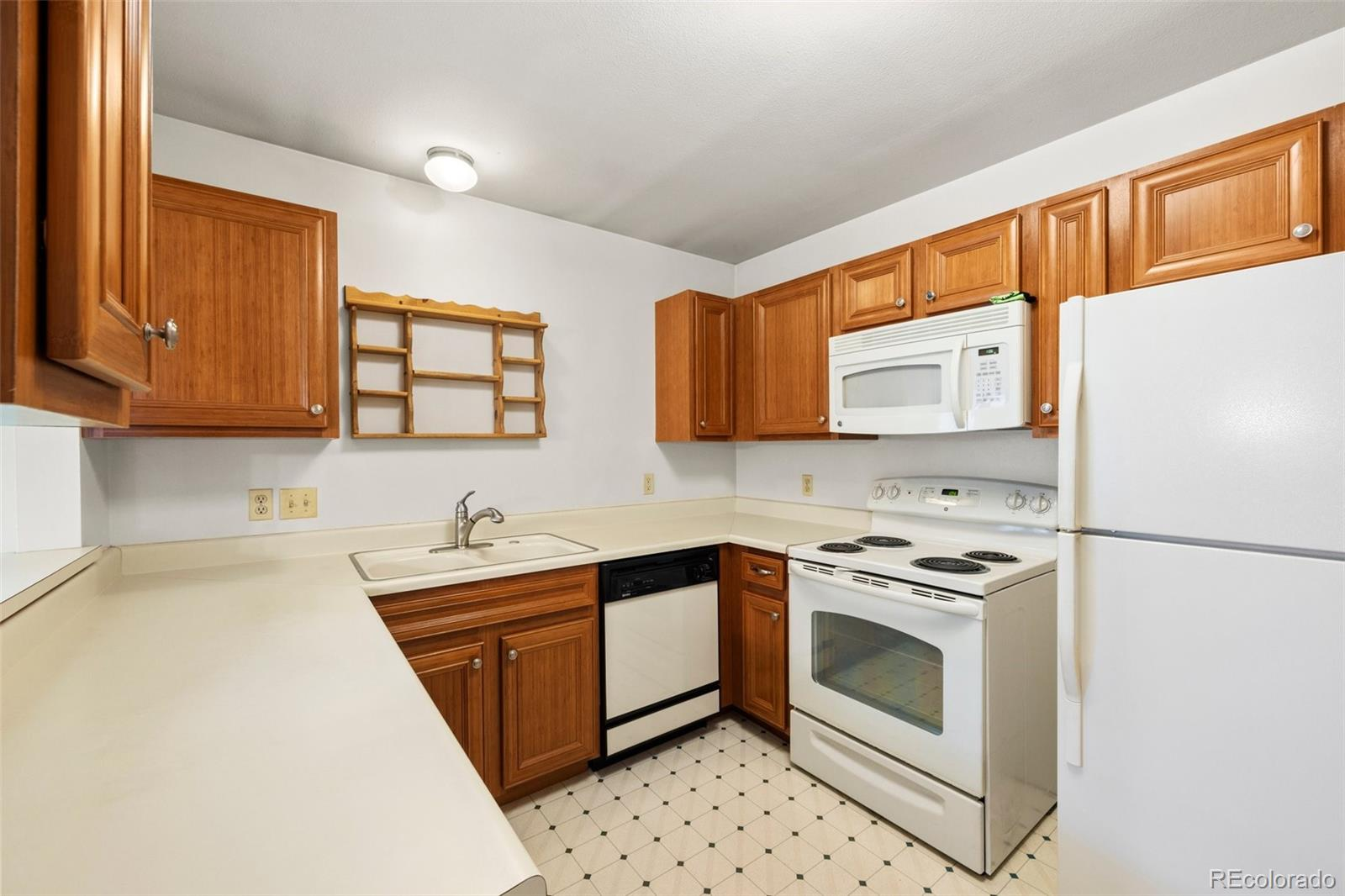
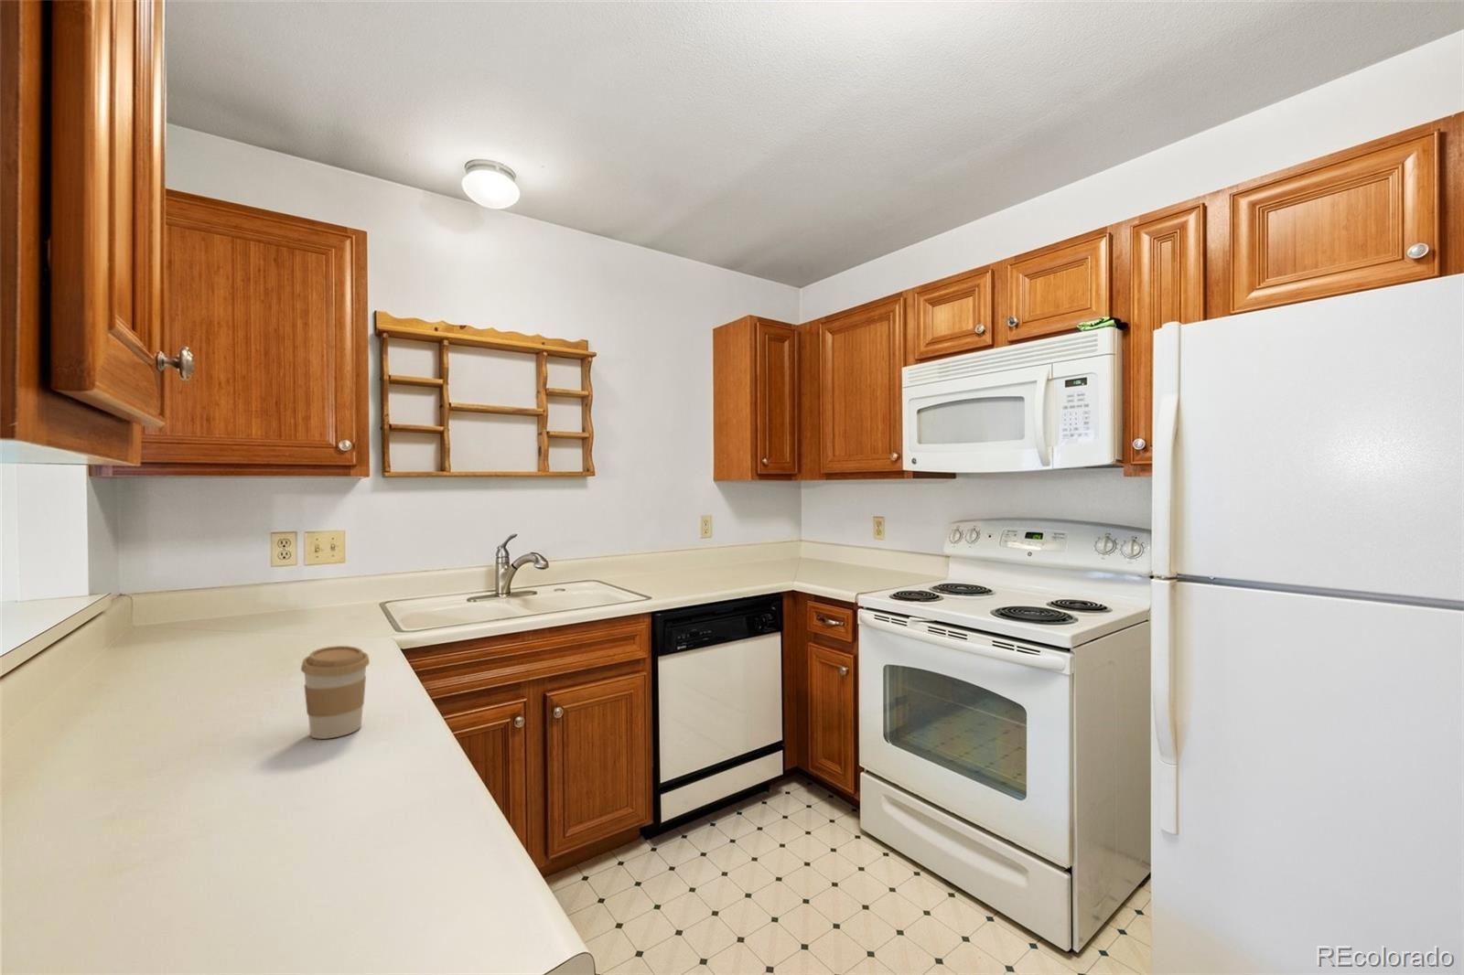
+ coffee cup (336, 690)
